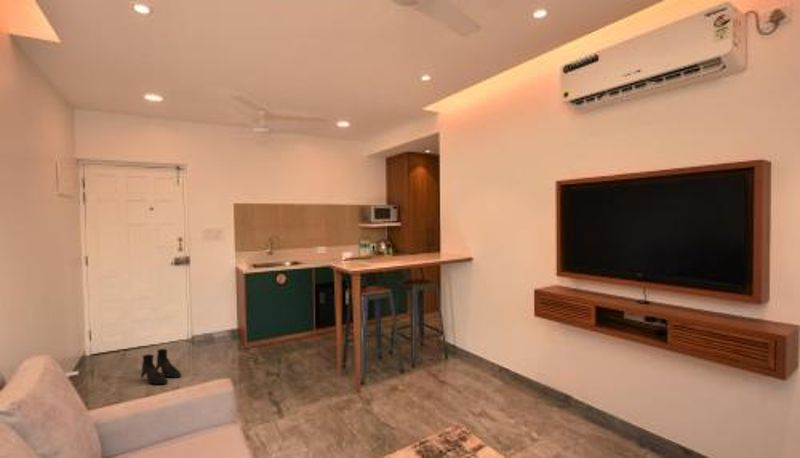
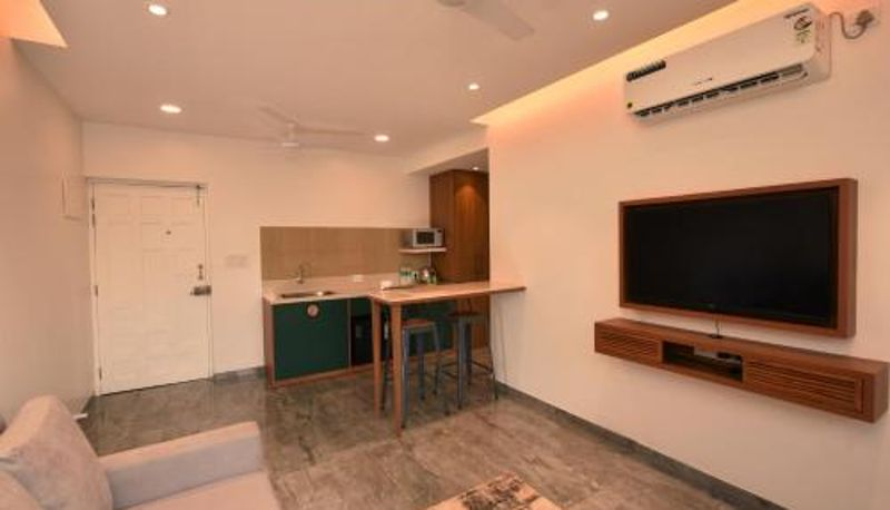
- boots (161, 365)
